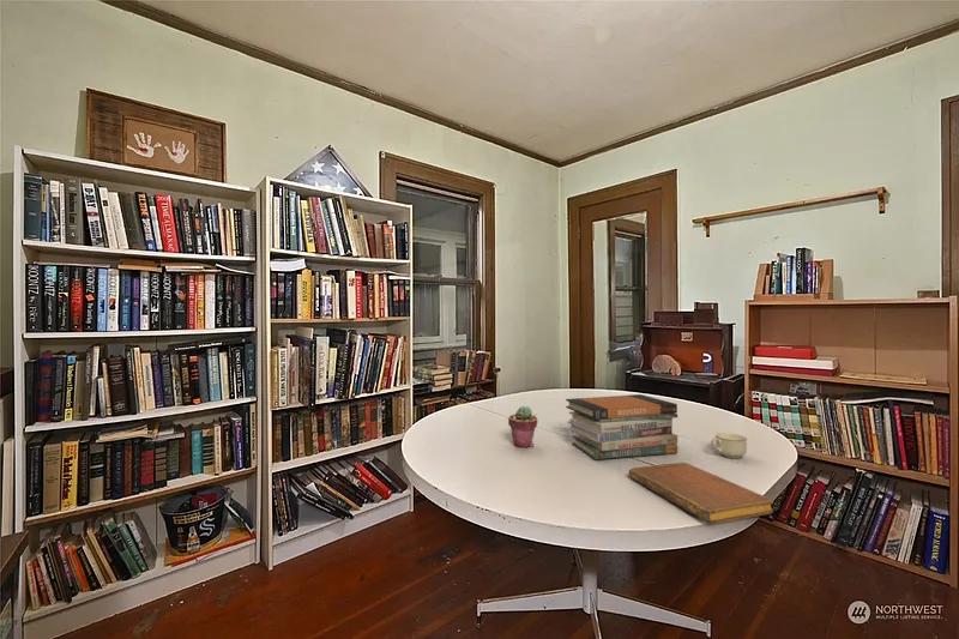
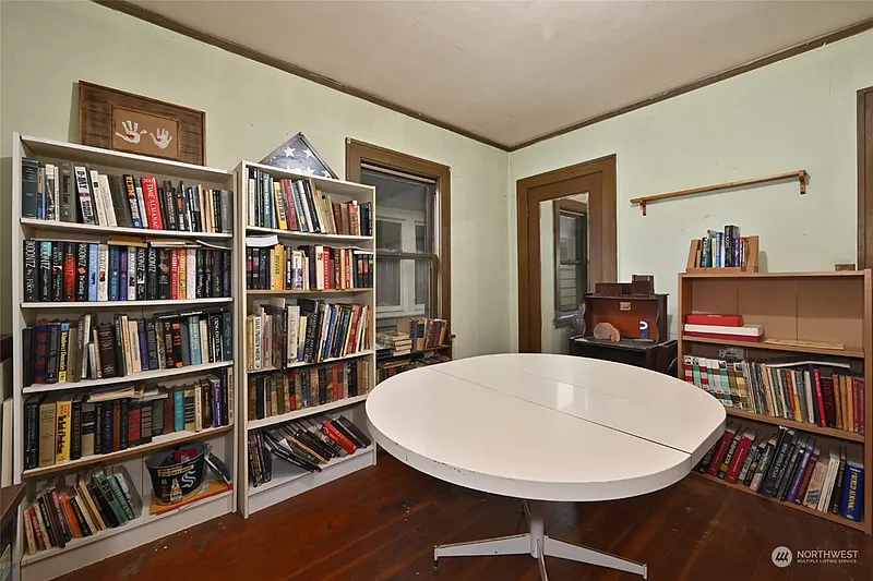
- potted succulent (523, 424)
- book stack (620, 424)
- notebook (694, 488)
- cup (726, 445)
